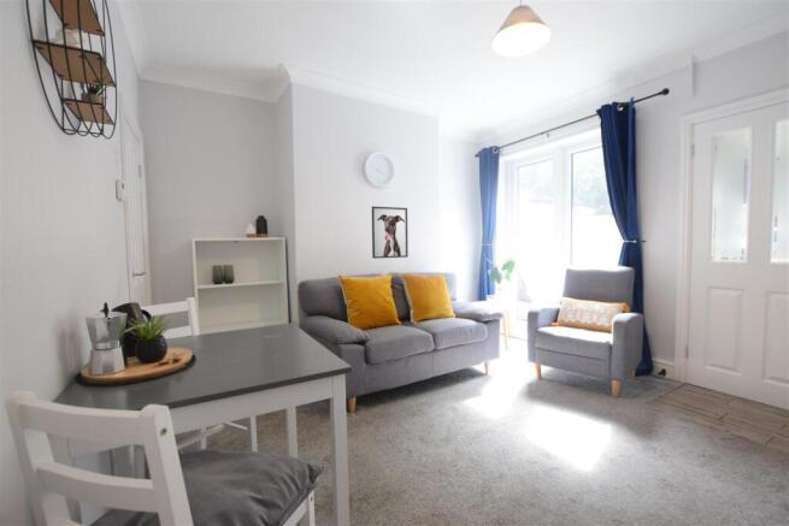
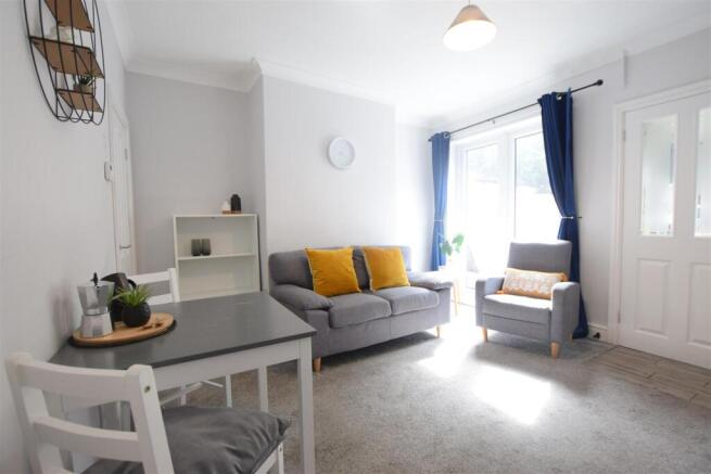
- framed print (390, 232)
